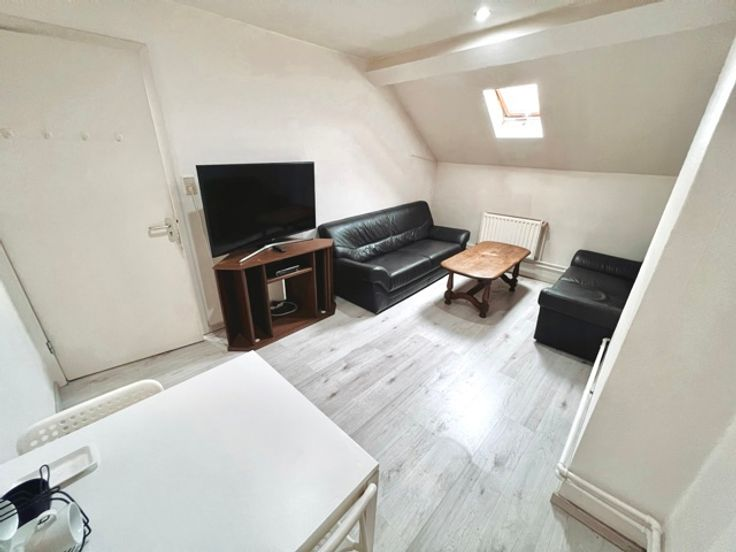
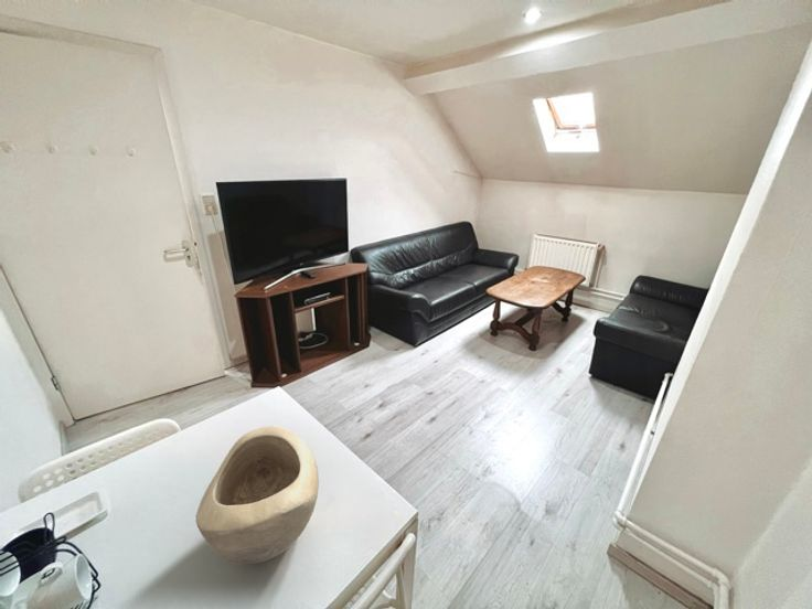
+ decorative bowl (263, 498)
